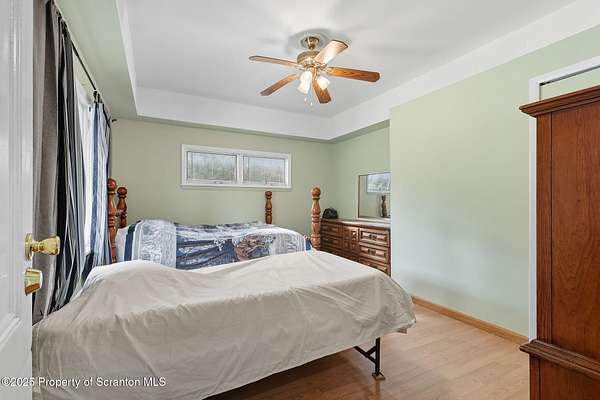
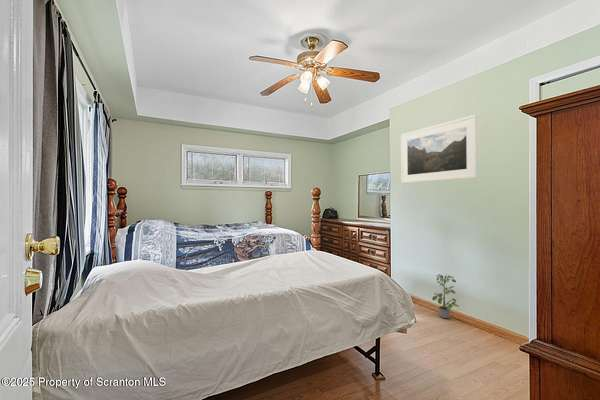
+ potted plant (444, 296)
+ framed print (434, 153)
